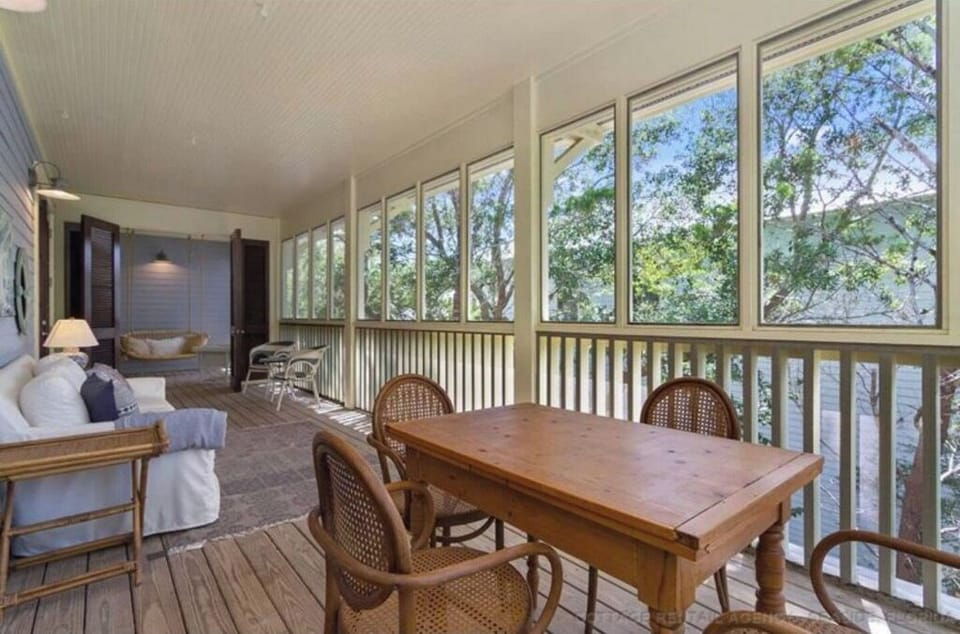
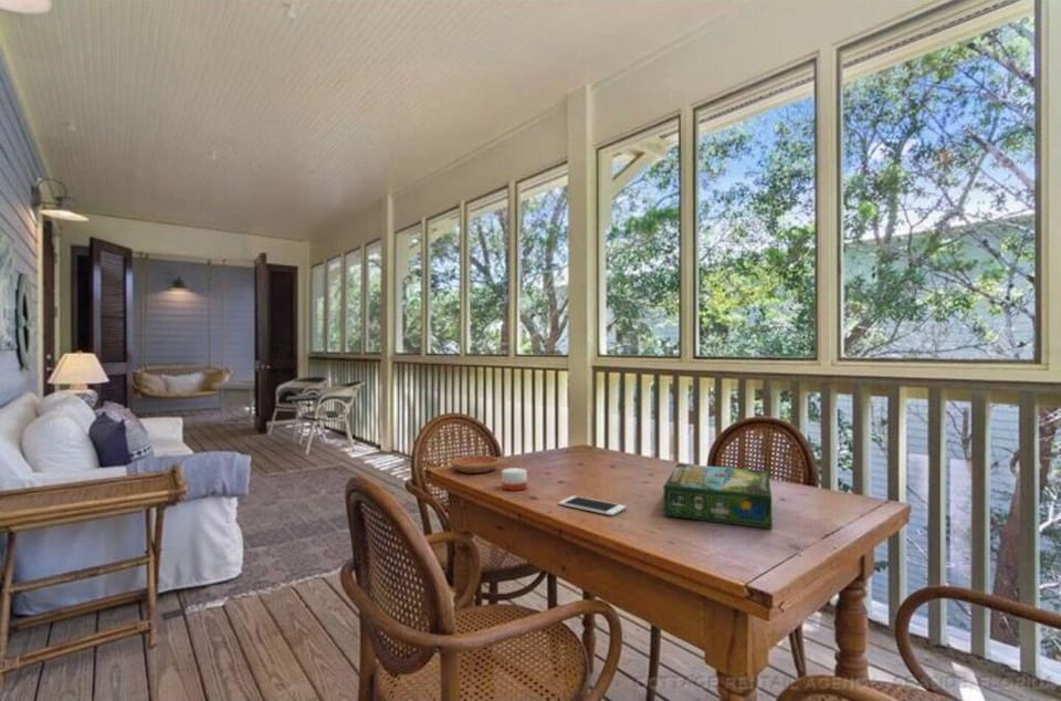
+ cell phone (591, 505)
+ saucer (475, 463)
+ board game (718, 492)
+ candle (514, 470)
